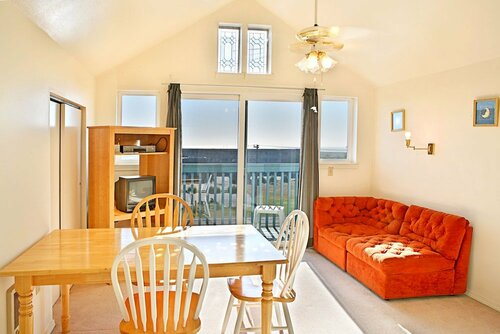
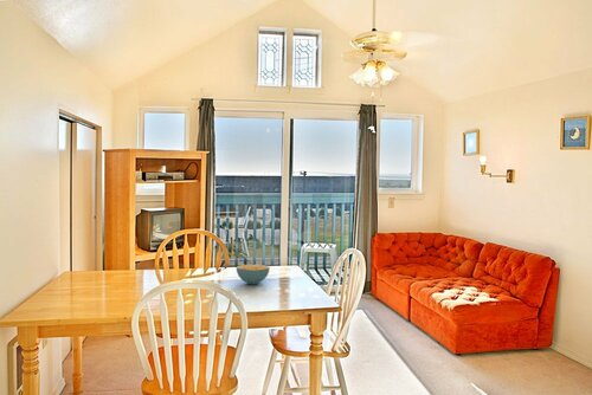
+ cereal bowl (252, 274)
